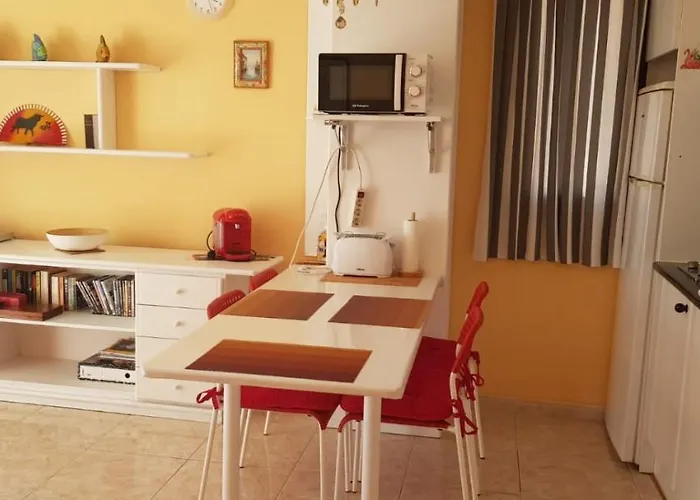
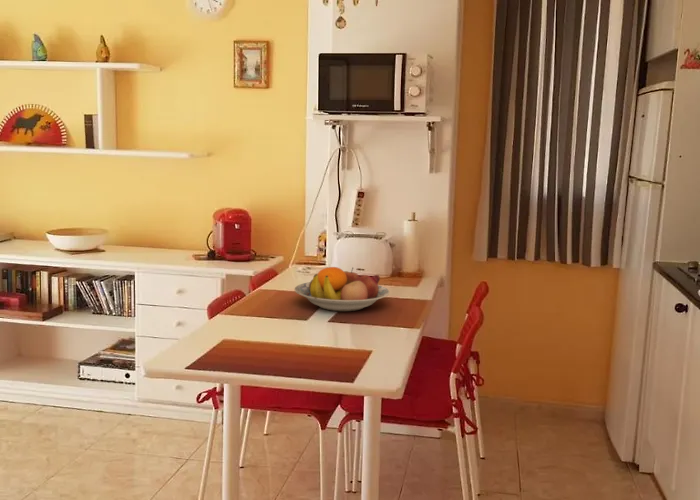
+ fruit bowl (342, 286)
